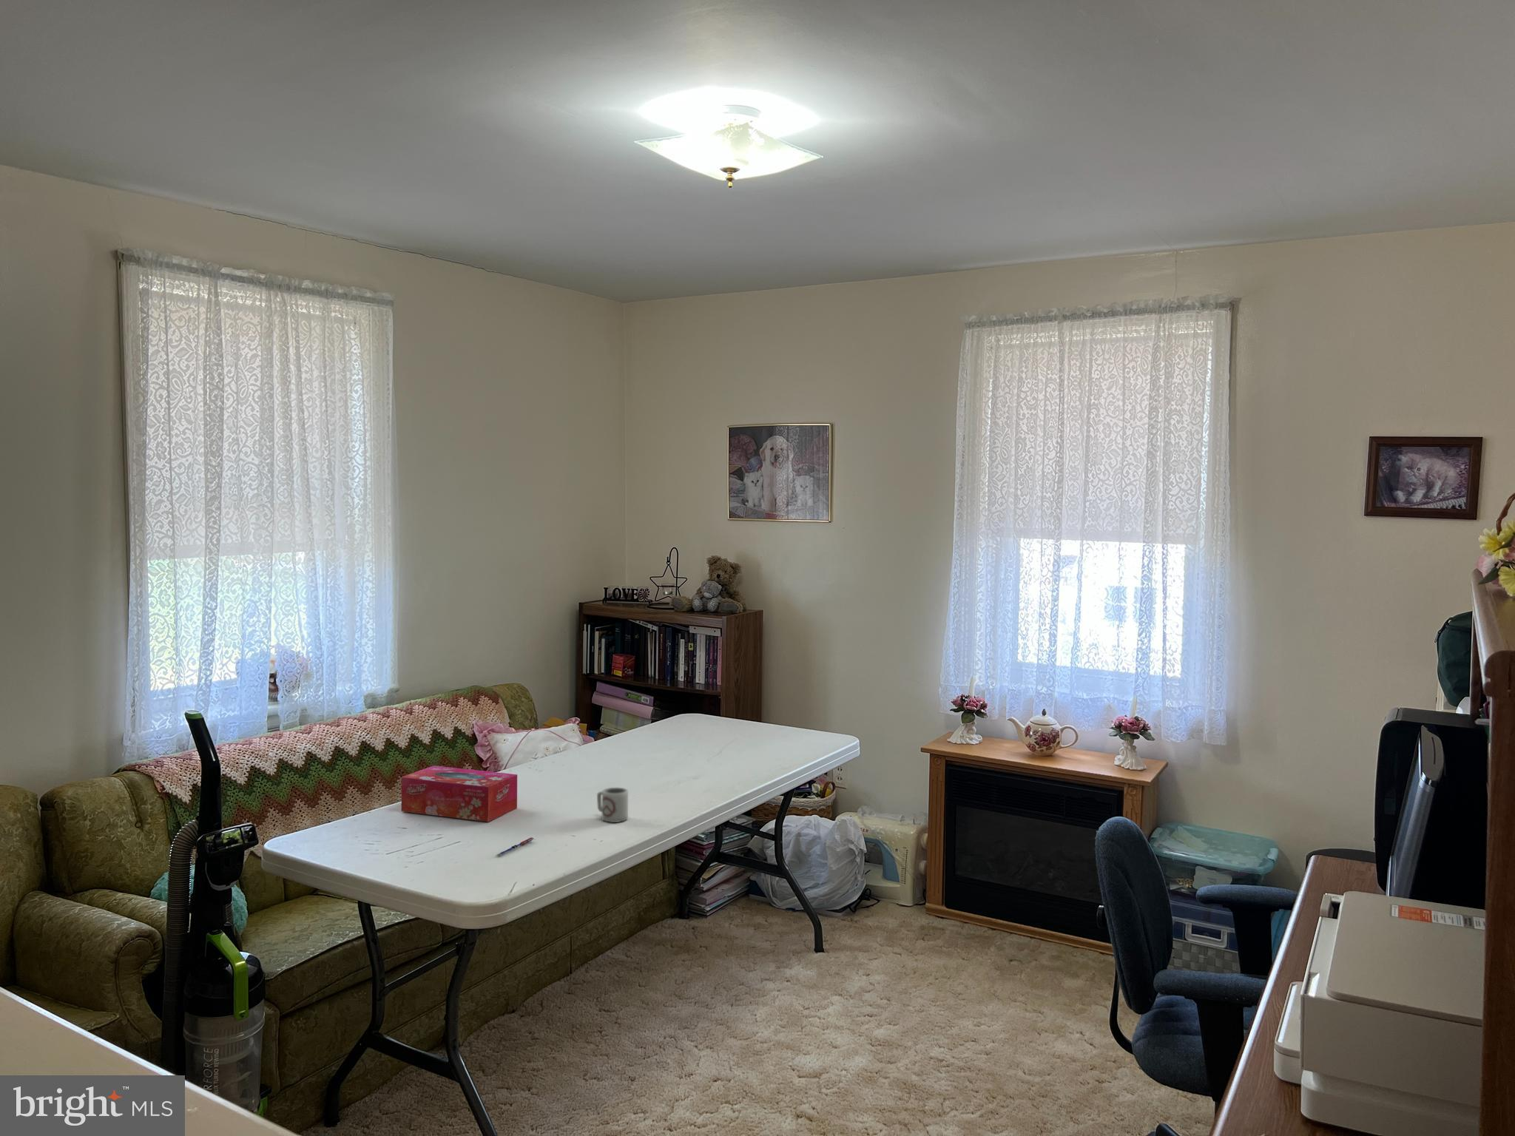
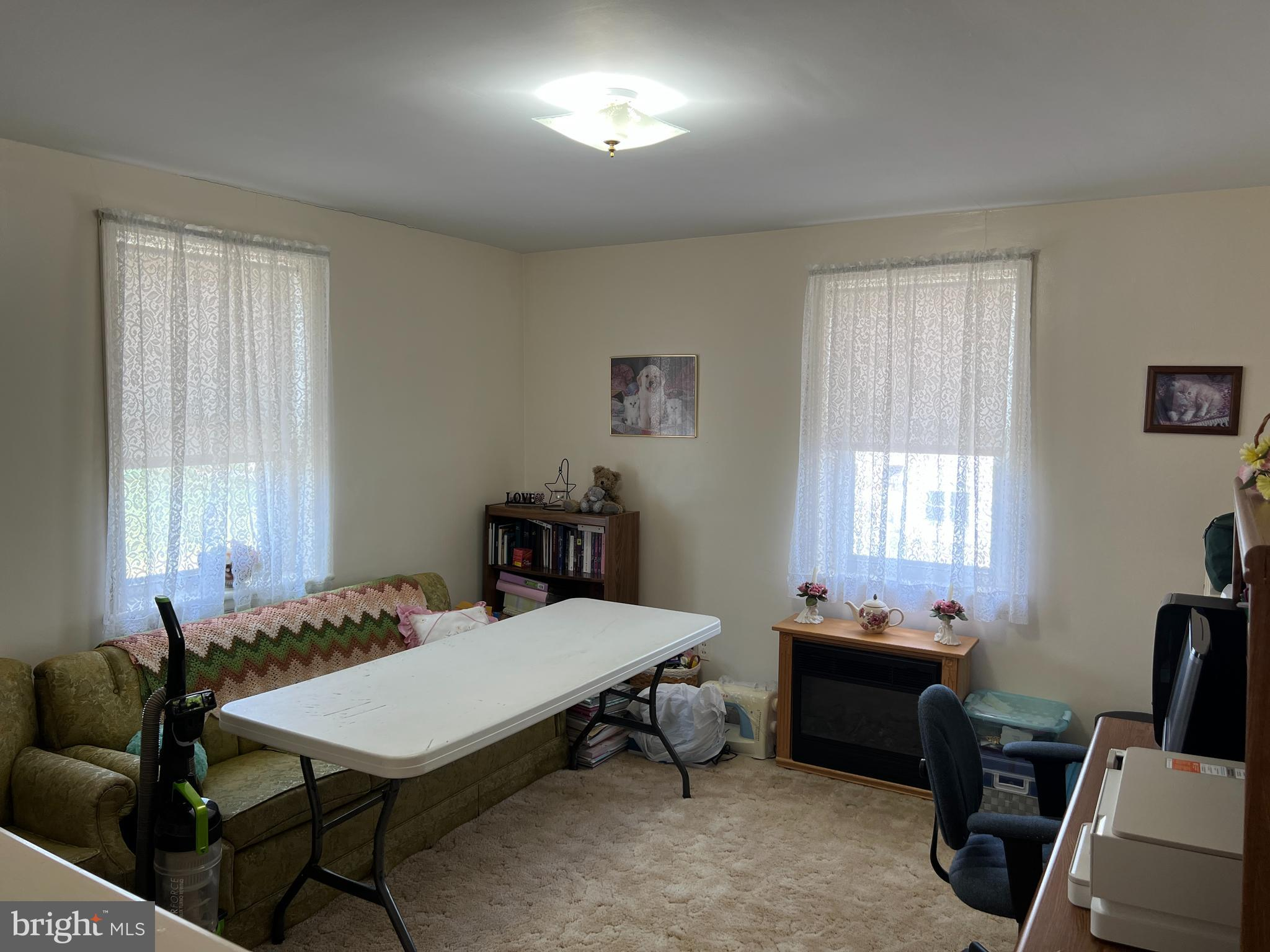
- tissue box (459, 792)
- cup (611, 804)
- pen (515, 846)
